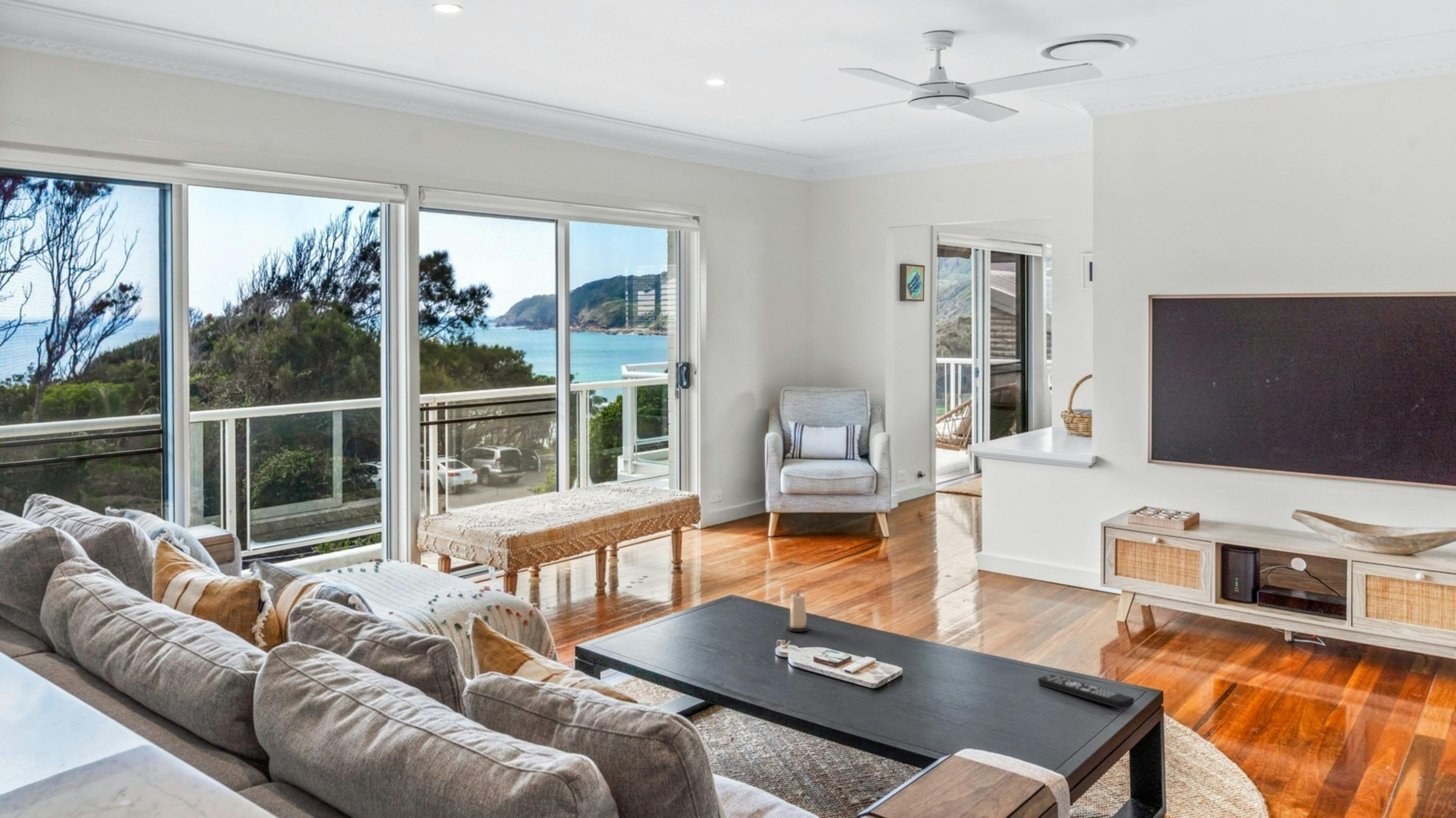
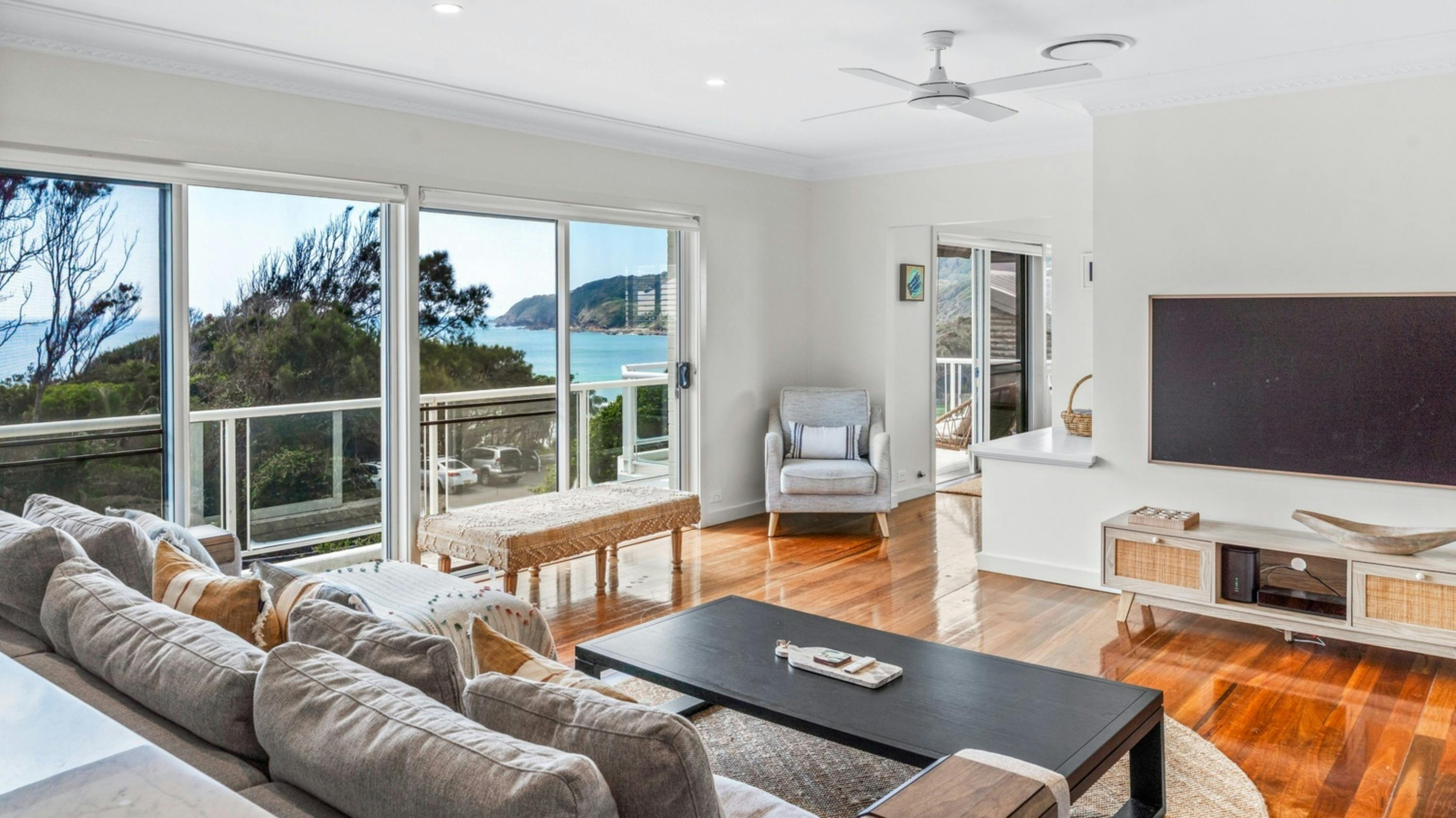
- remote control (1084, 691)
- candle (798, 610)
